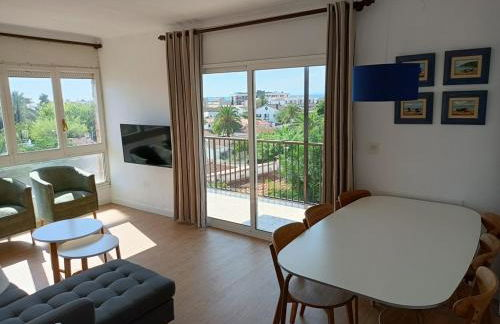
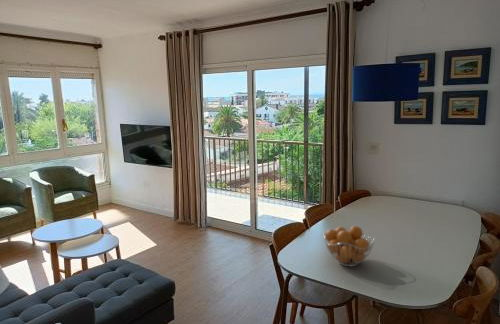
+ fruit basket (348, 245)
